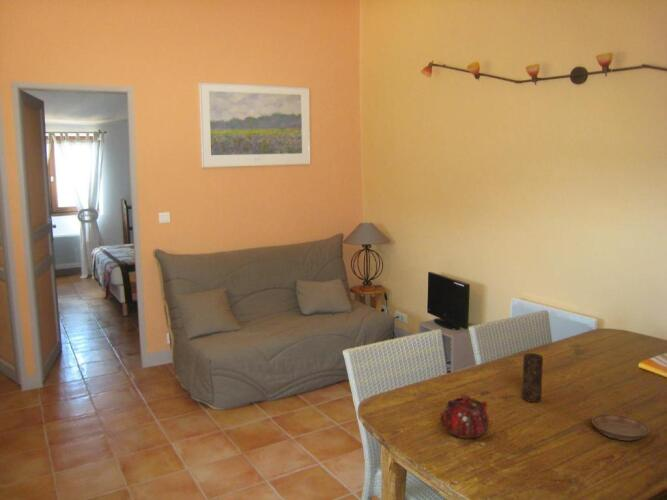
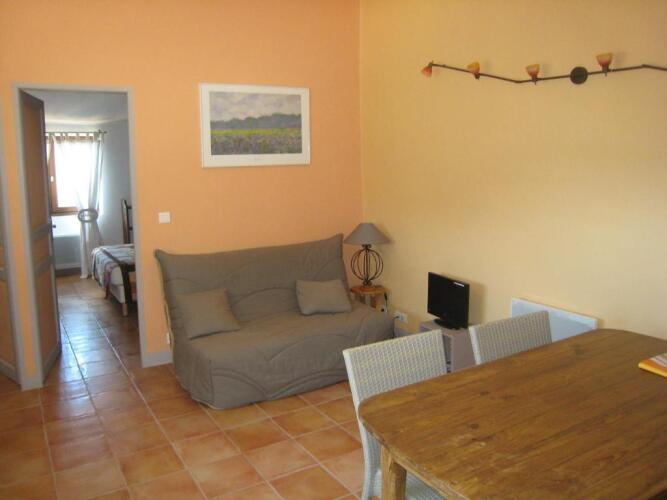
- candle (532, 377)
- saucer (619, 428)
- teapot (463, 413)
